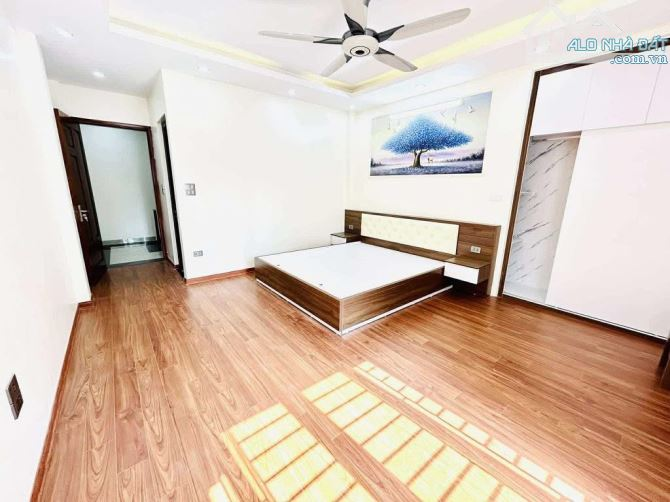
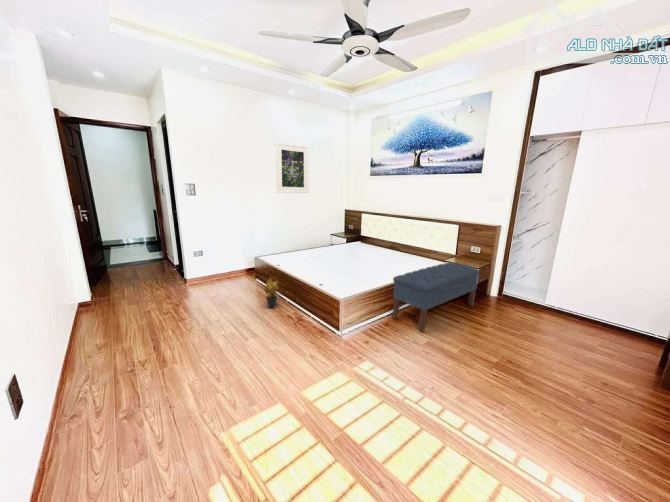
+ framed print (292, 169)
+ bench (437, 291)
+ potted plant (271, 292)
